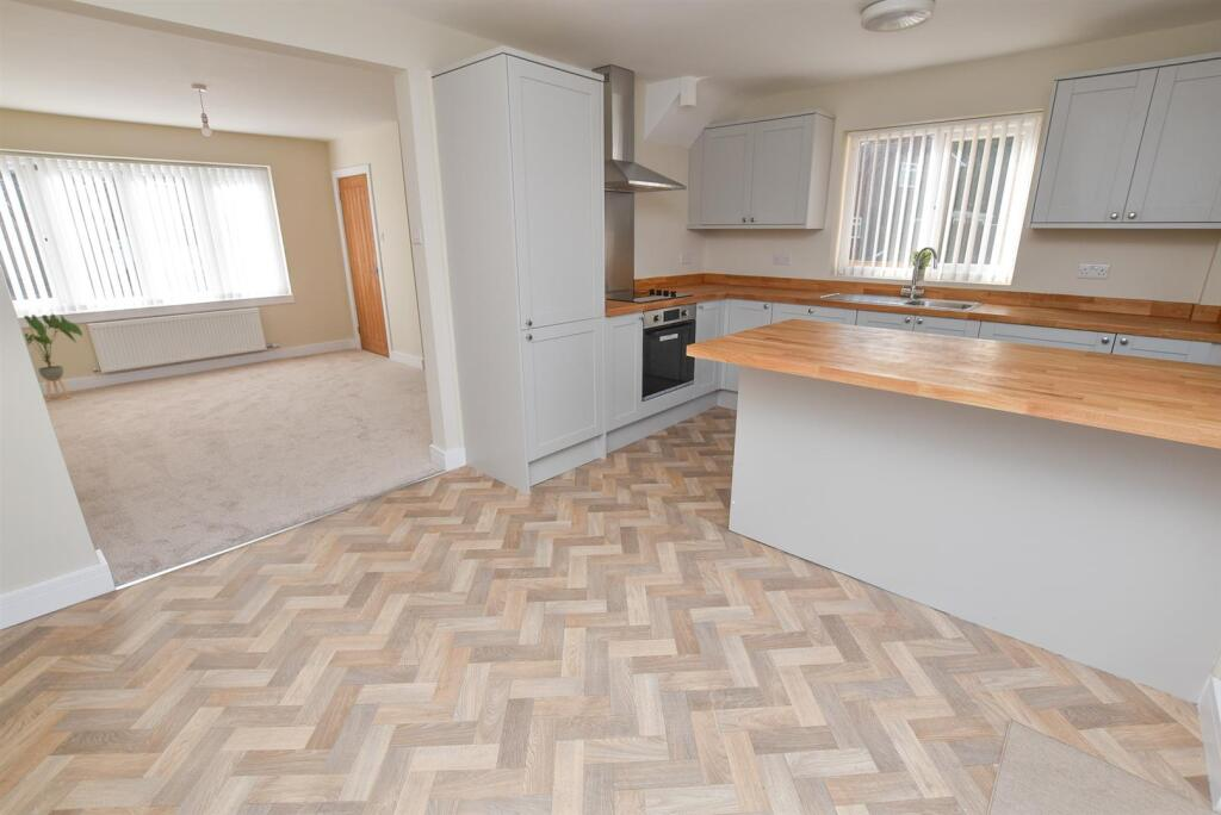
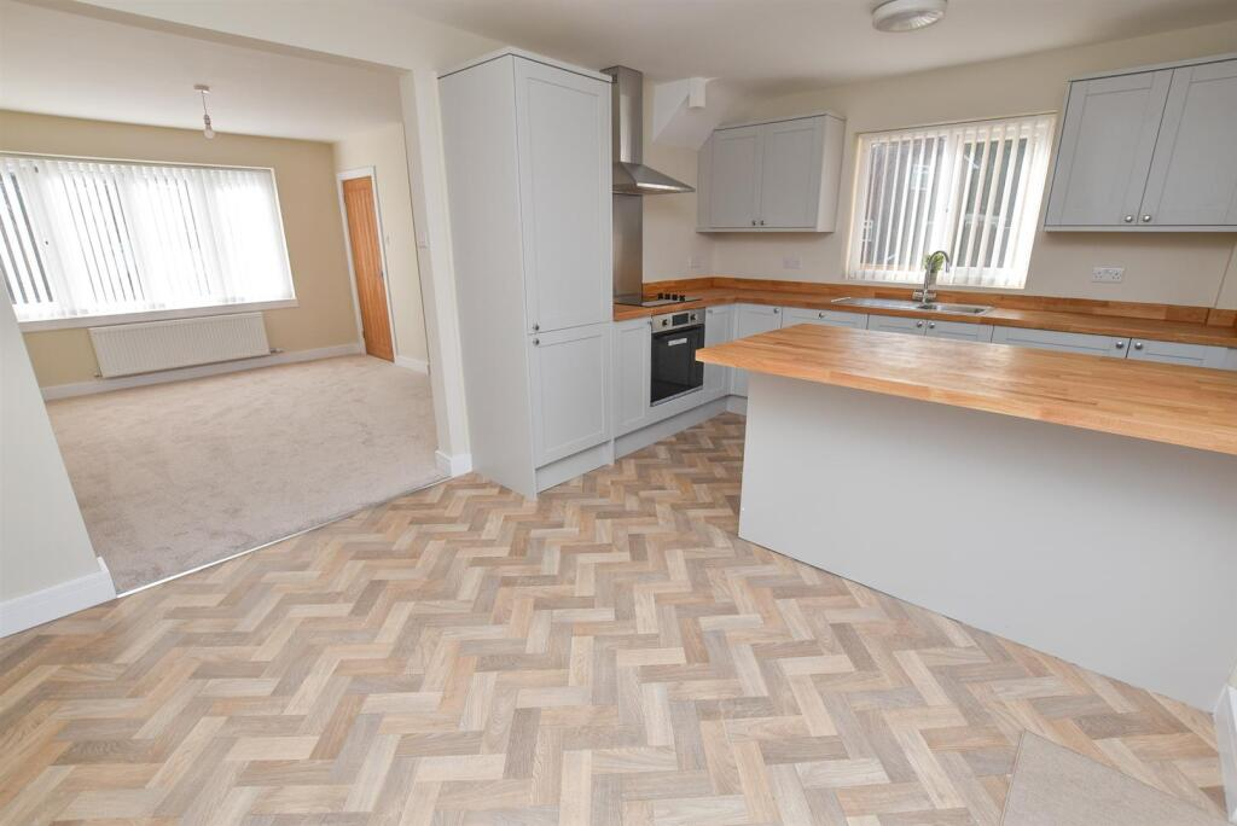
- house plant (50, 354)
